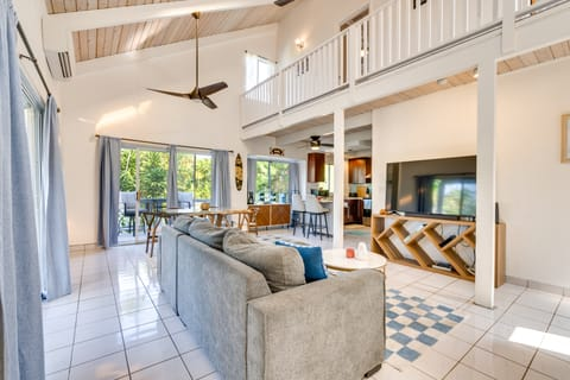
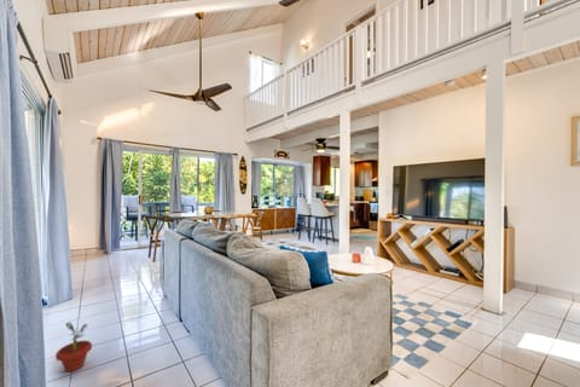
+ potted plant (74, 343)
